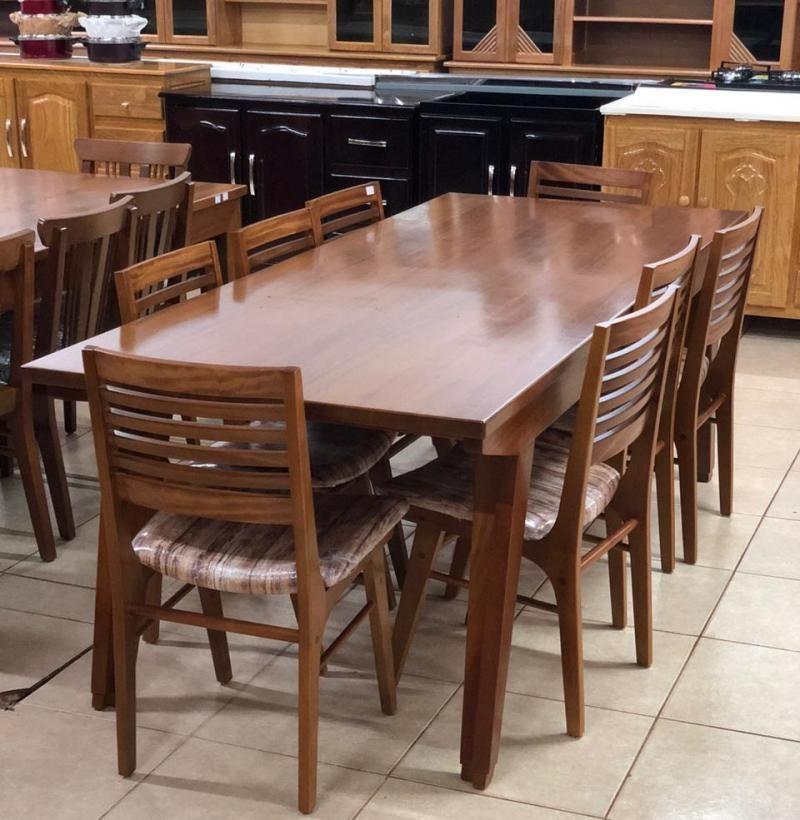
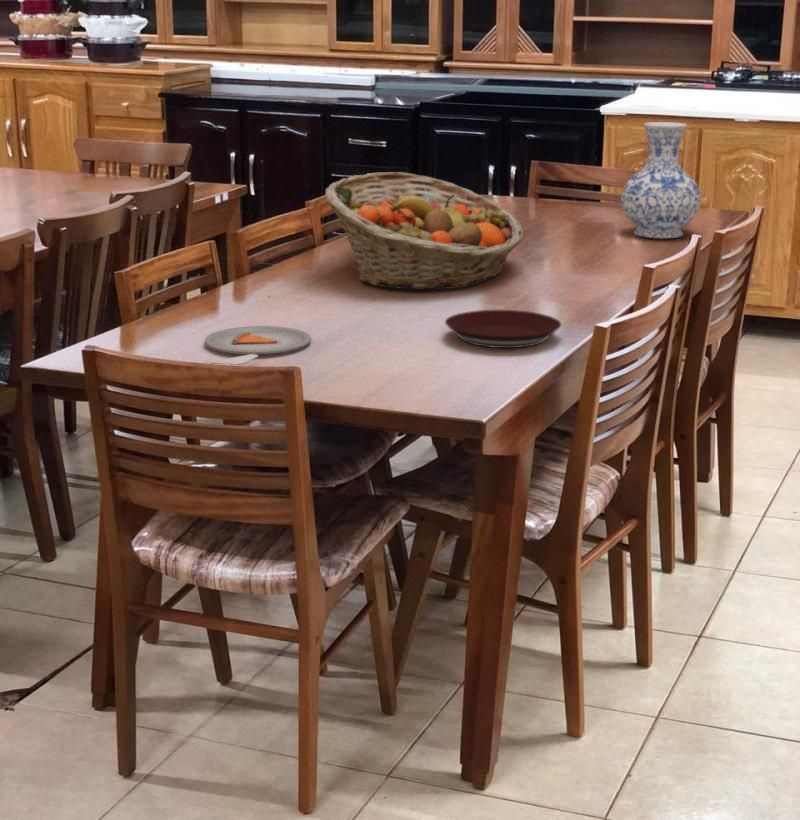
+ plate (502, 330)
+ fruit basket (424, 228)
+ dinner plate (250, 344)
+ vase (661, 179)
